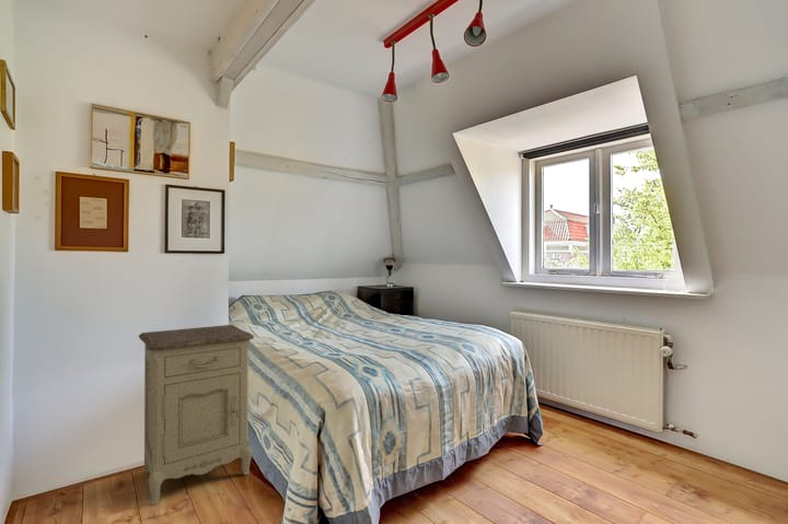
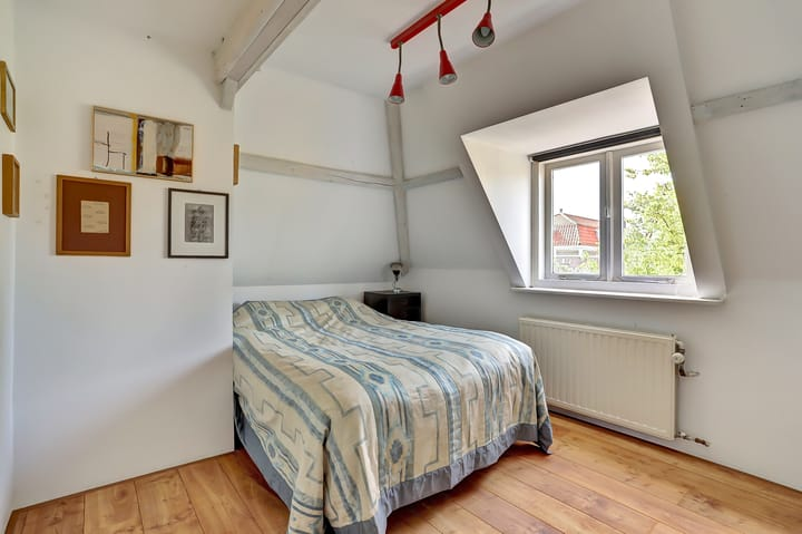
- nightstand (197, 405)
